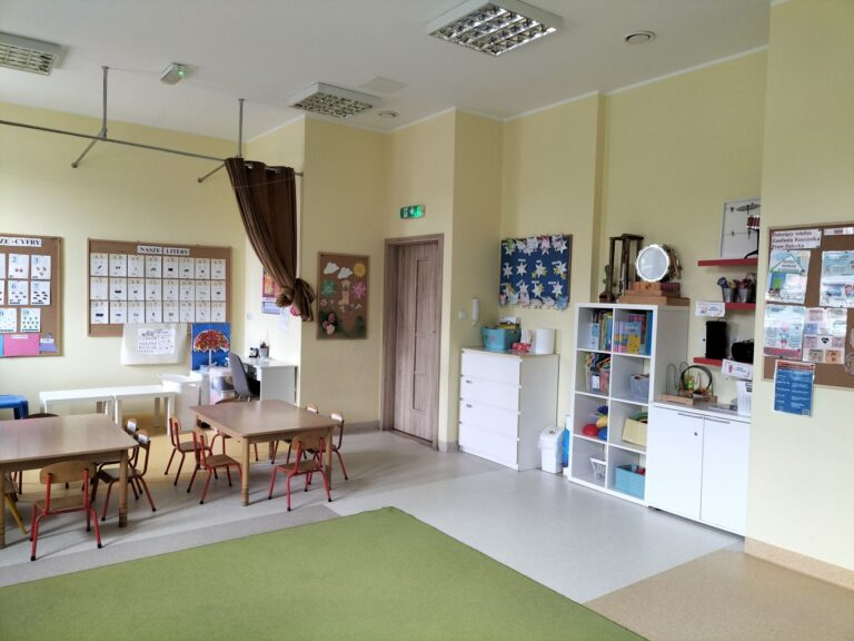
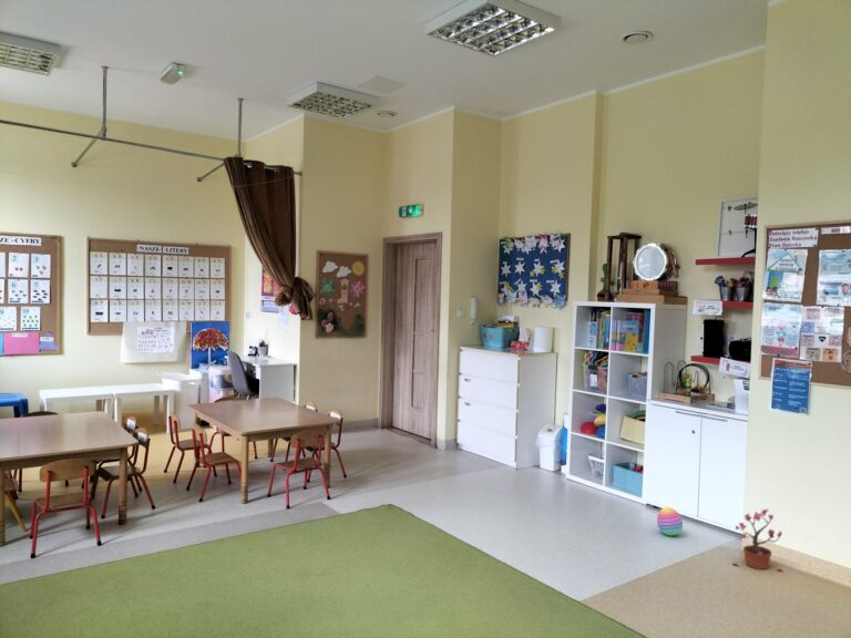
+ stacking toy (669, 521)
+ potted plant (756, 537)
